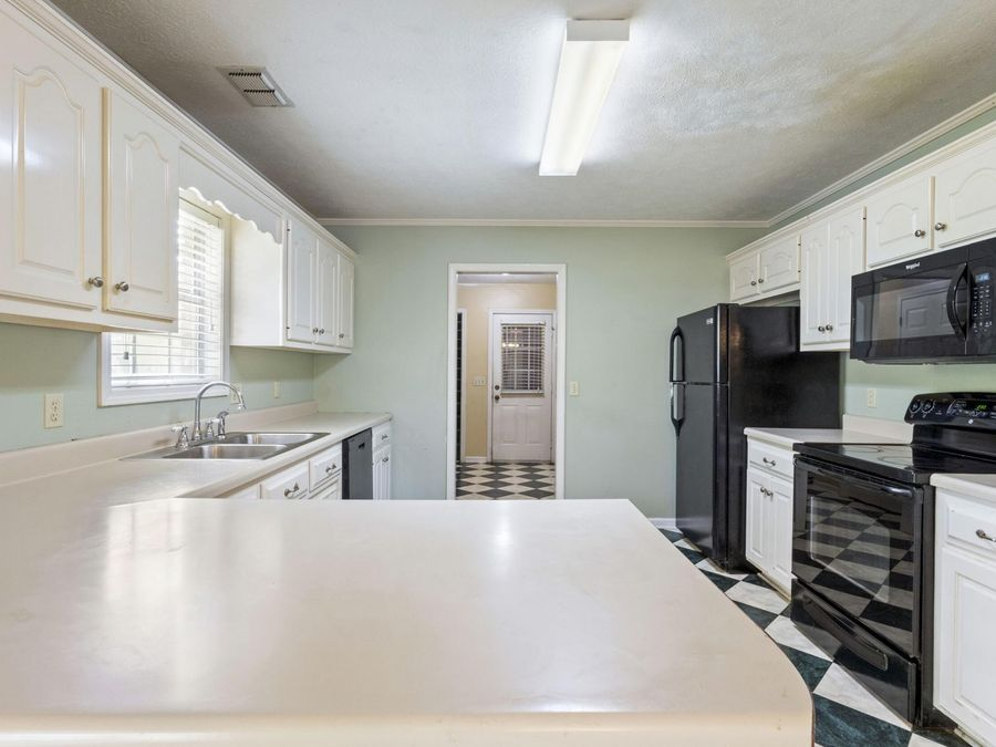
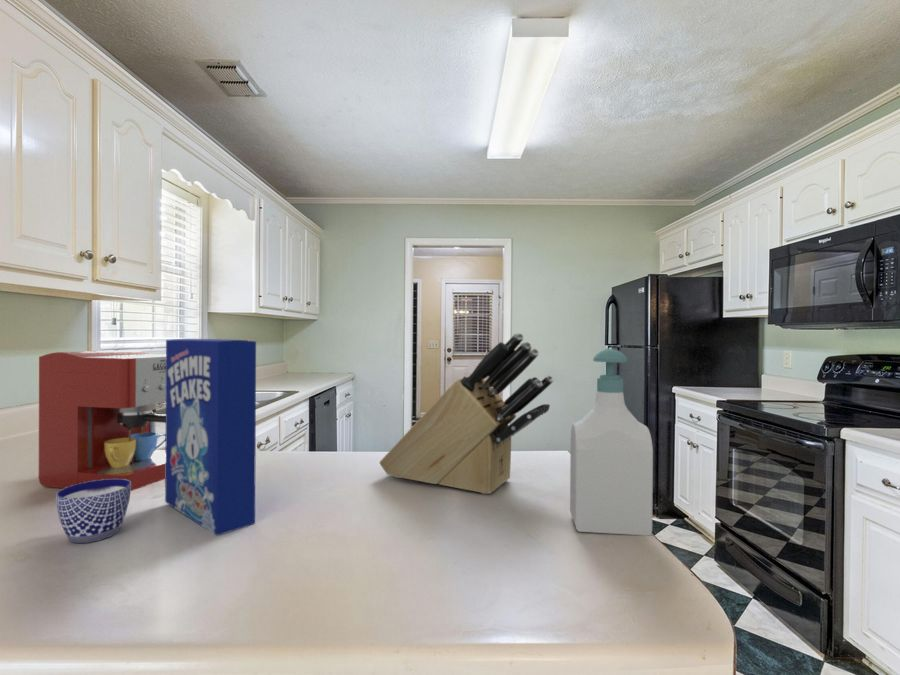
+ knife block (464, 407)
+ soap bottle (608, 435)
+ coffee maker (118, 414)
+ cereal box (207, 425)
+ cup (88, 509)
